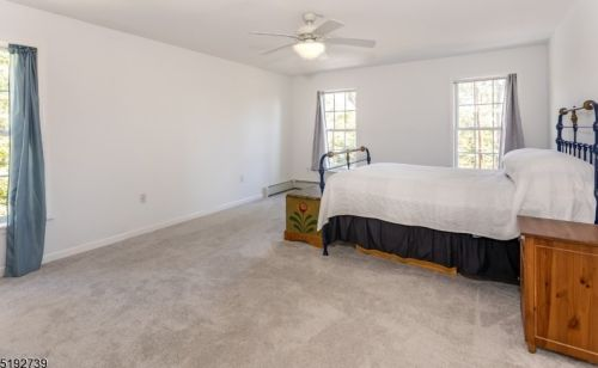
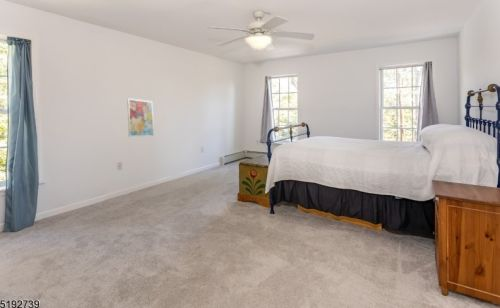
+ wall art (141, 118)
